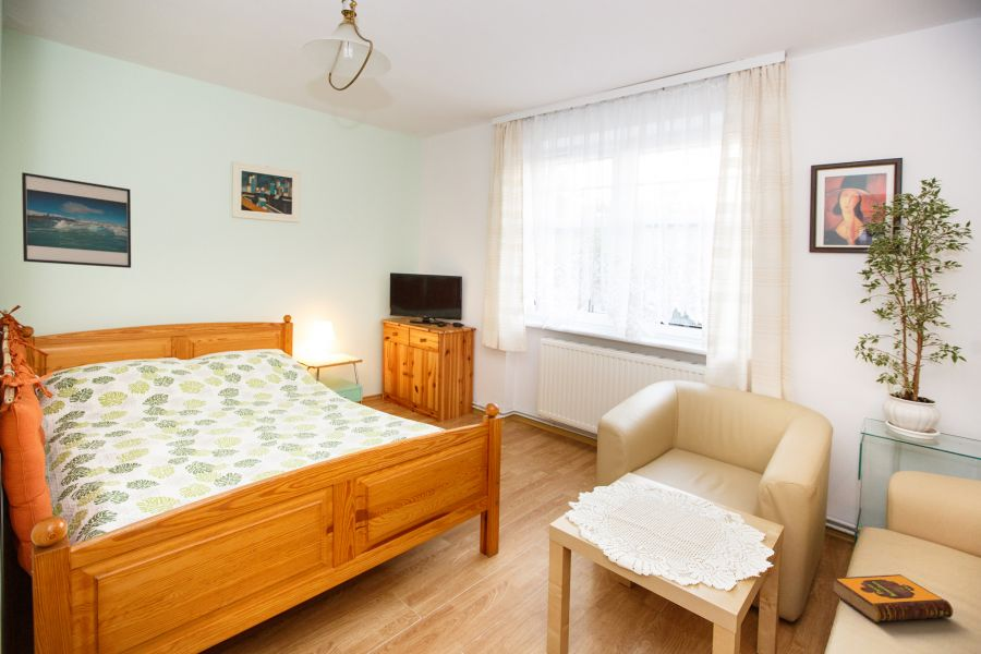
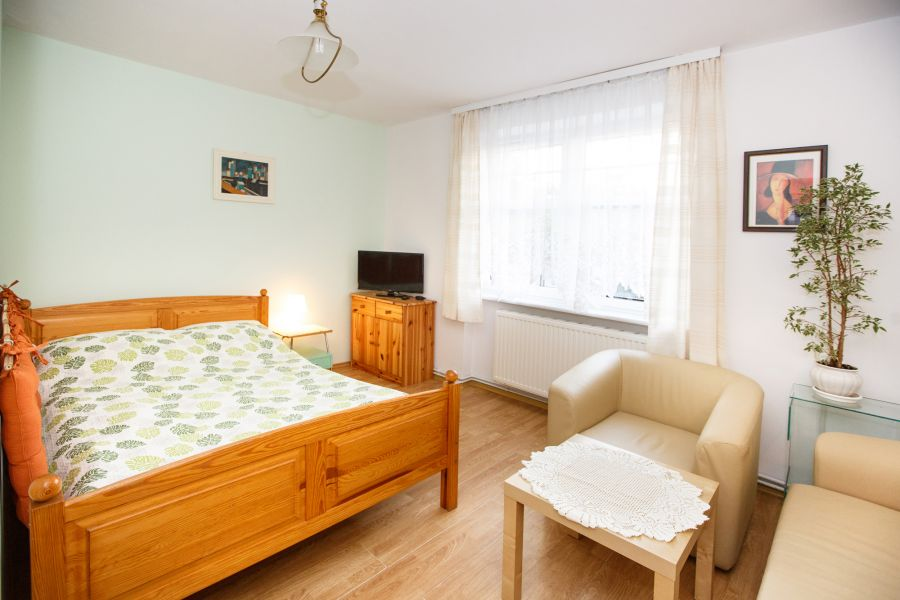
- hardback book (889, 598)
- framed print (80, 222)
